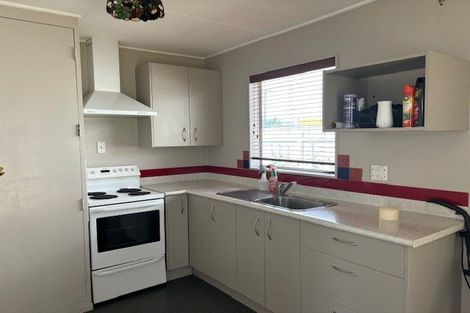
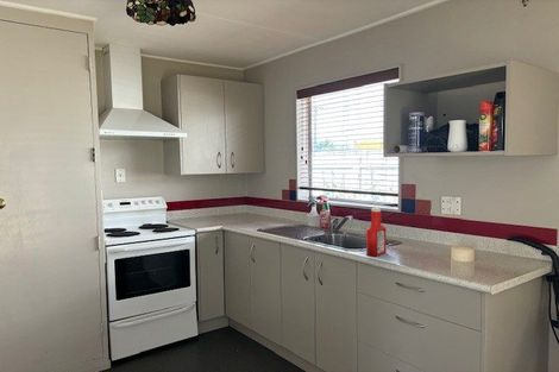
+ soap bottle (376, 231)
